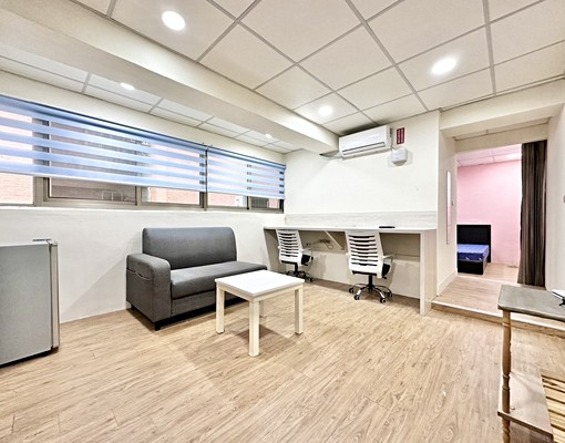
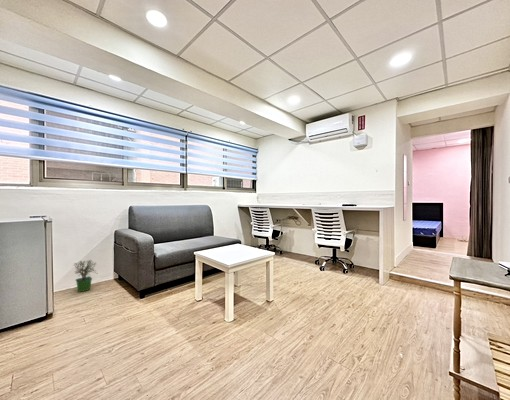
+ potted plant (85, 275)
